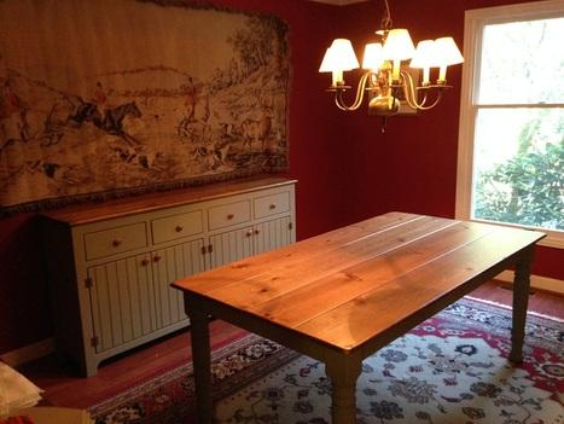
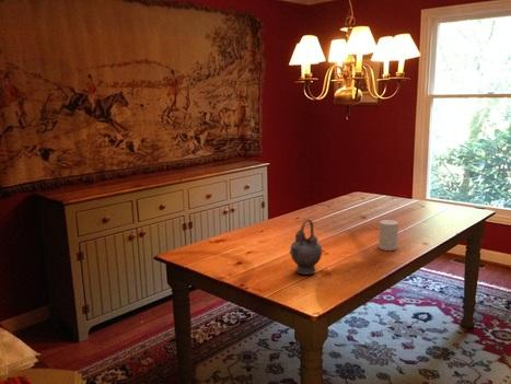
+ cup (388, 234)
+ teapot (303, 246)
